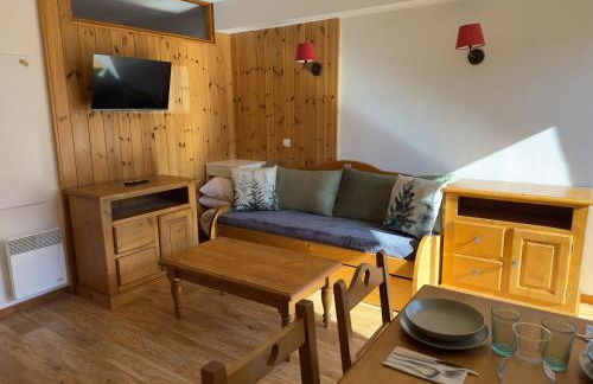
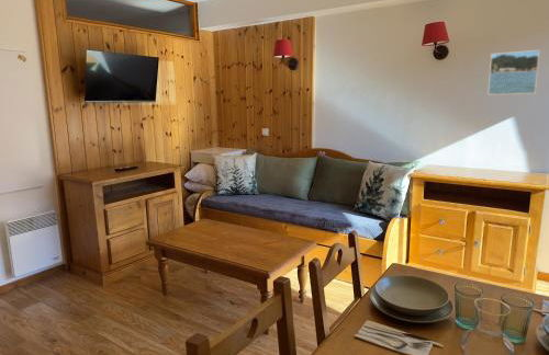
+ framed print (513, 72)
